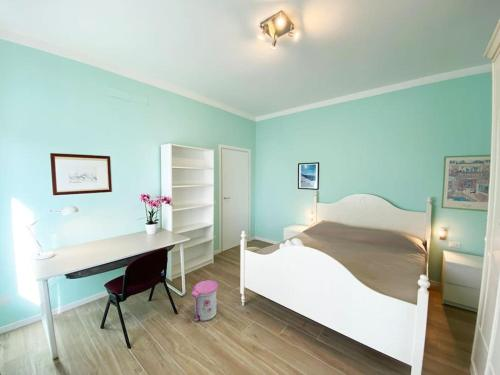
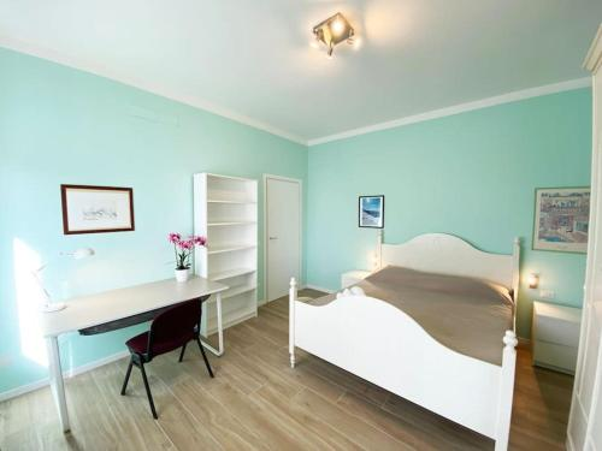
- trash can (205, 299)
